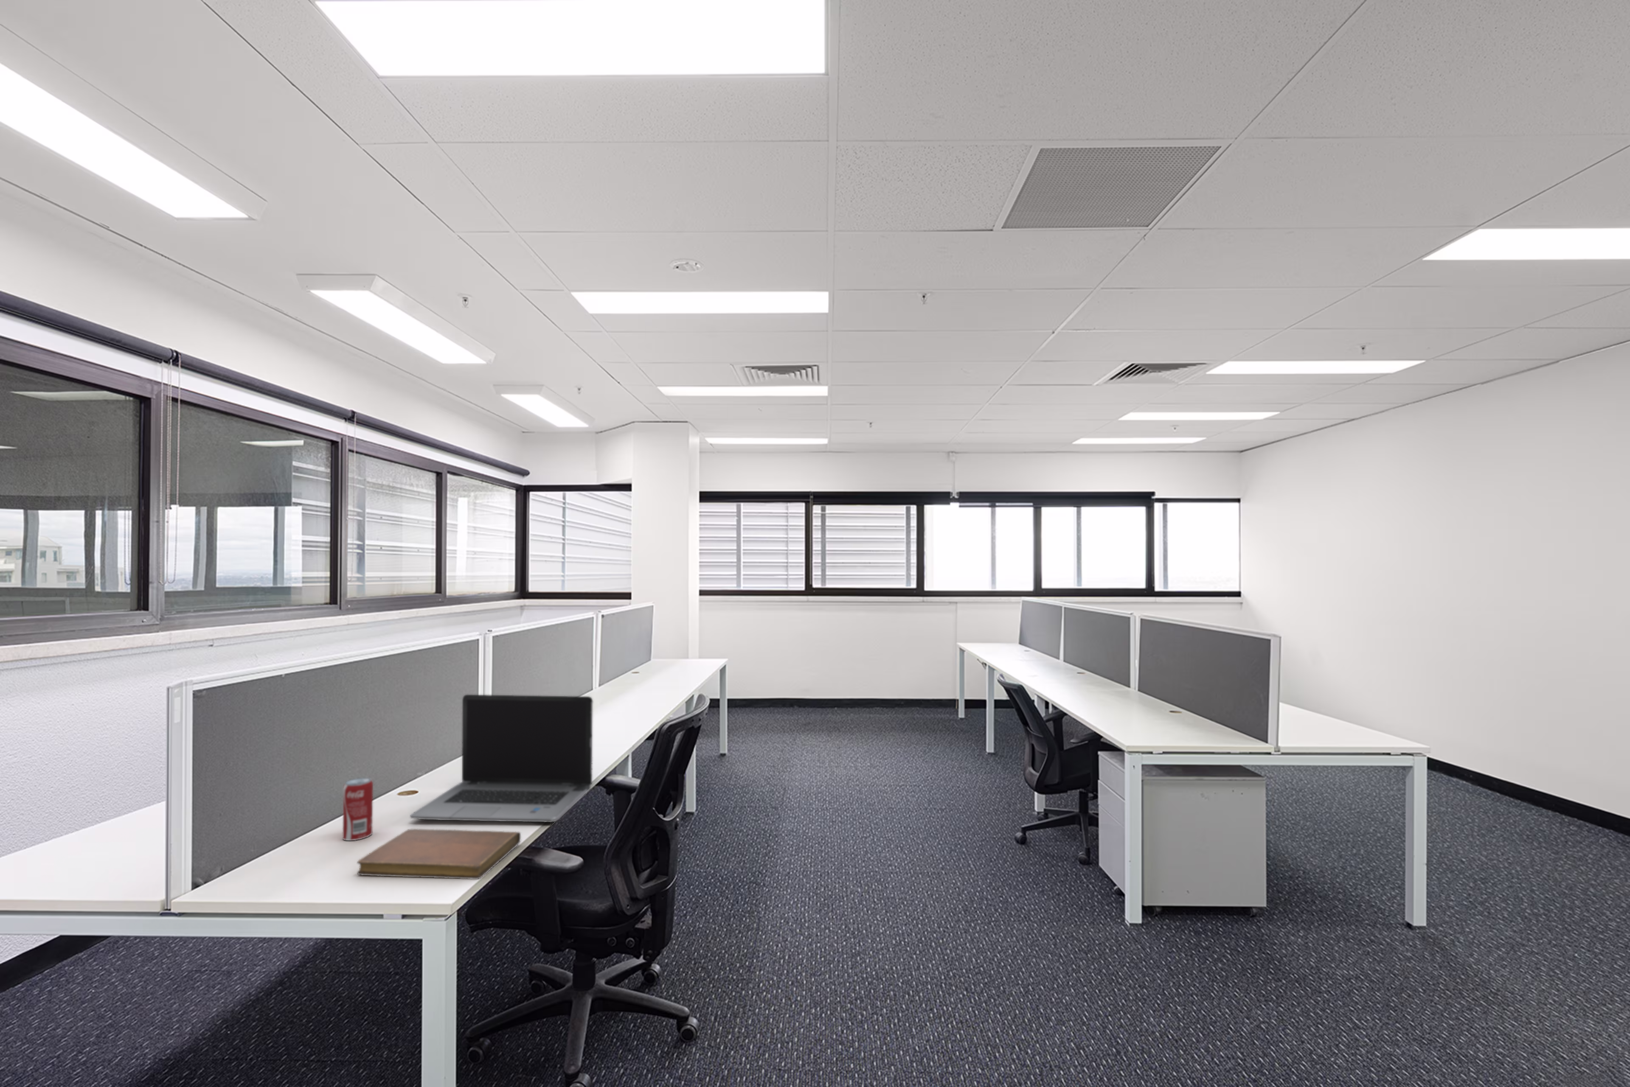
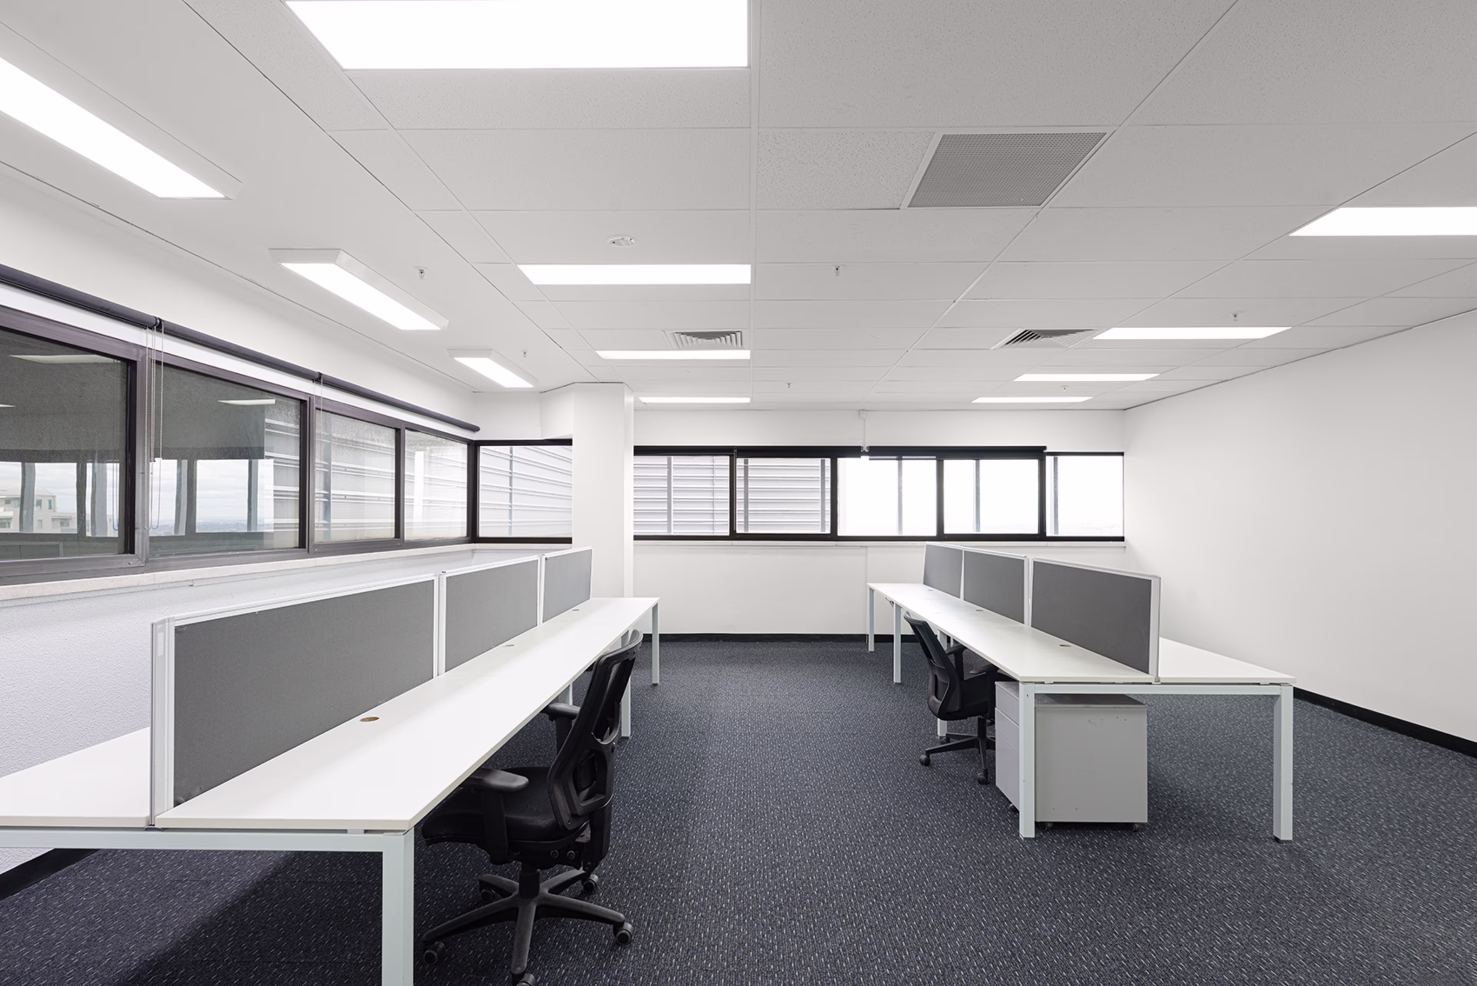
- beverage can (358, 808)
- laptop computer (506, 756)
- notebook (442, 852)
